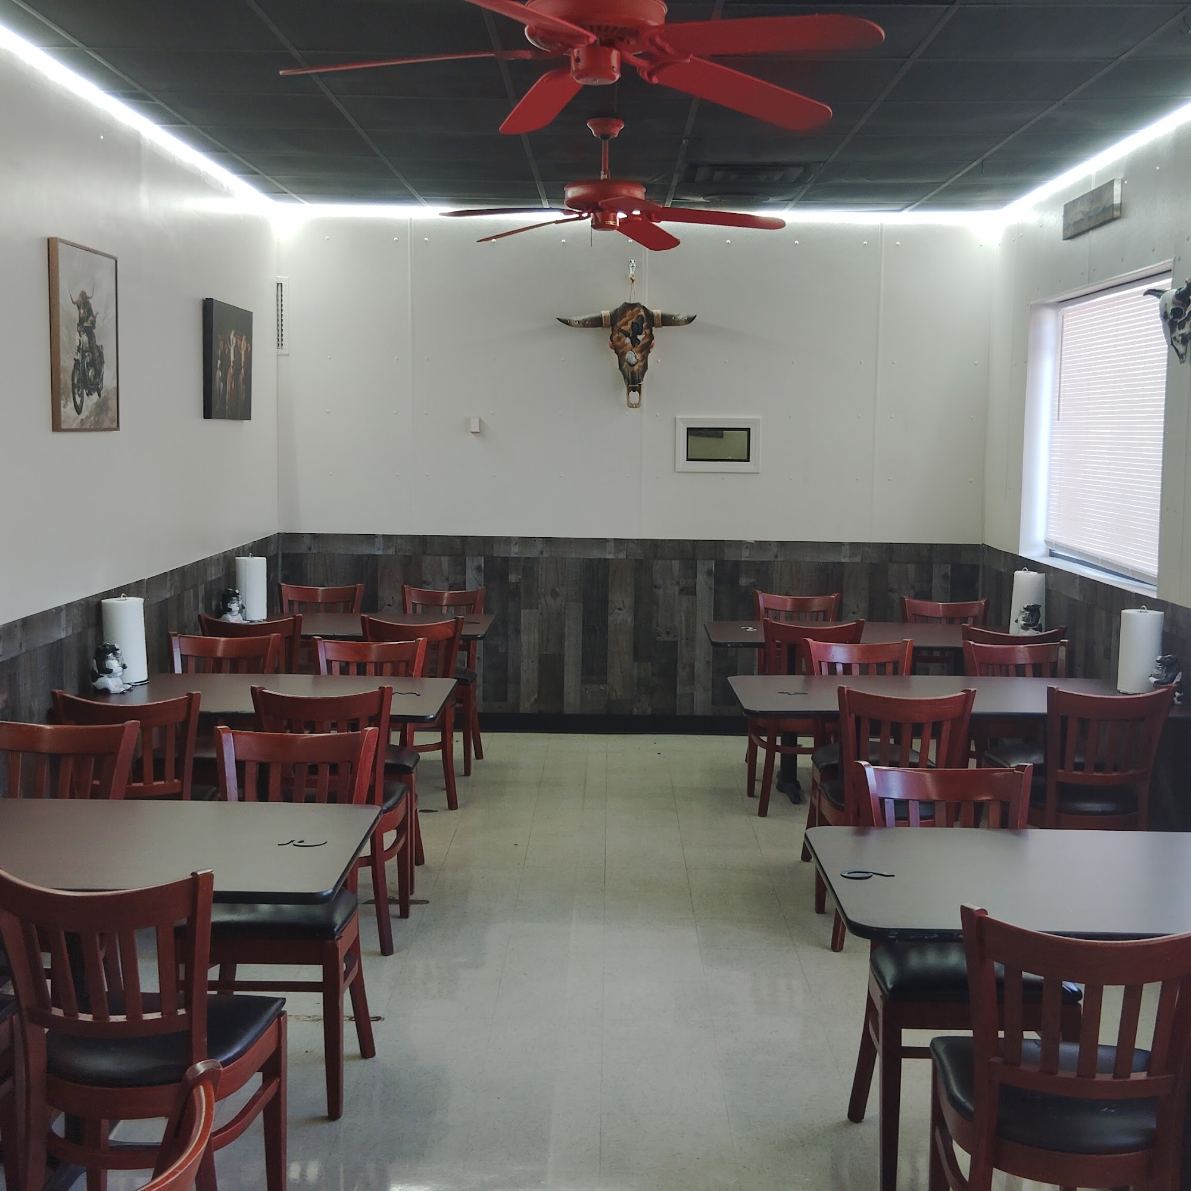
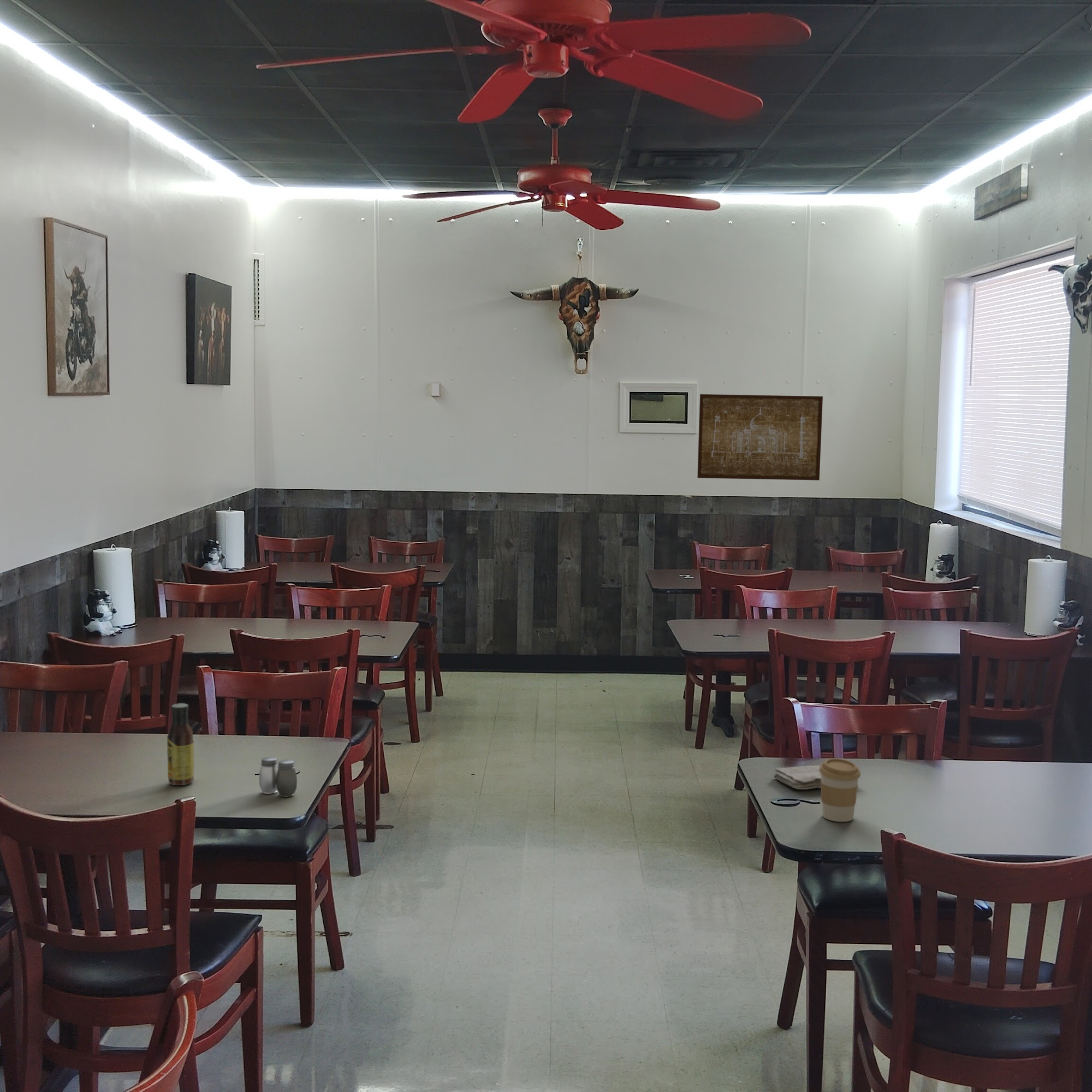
+ washcloth (813, 776)
+ salt and pepper shaker (278, 776)
+ coffee cup (839, 790)
+ sauce bottle (180, 744)
+ wall art (759, 437)
